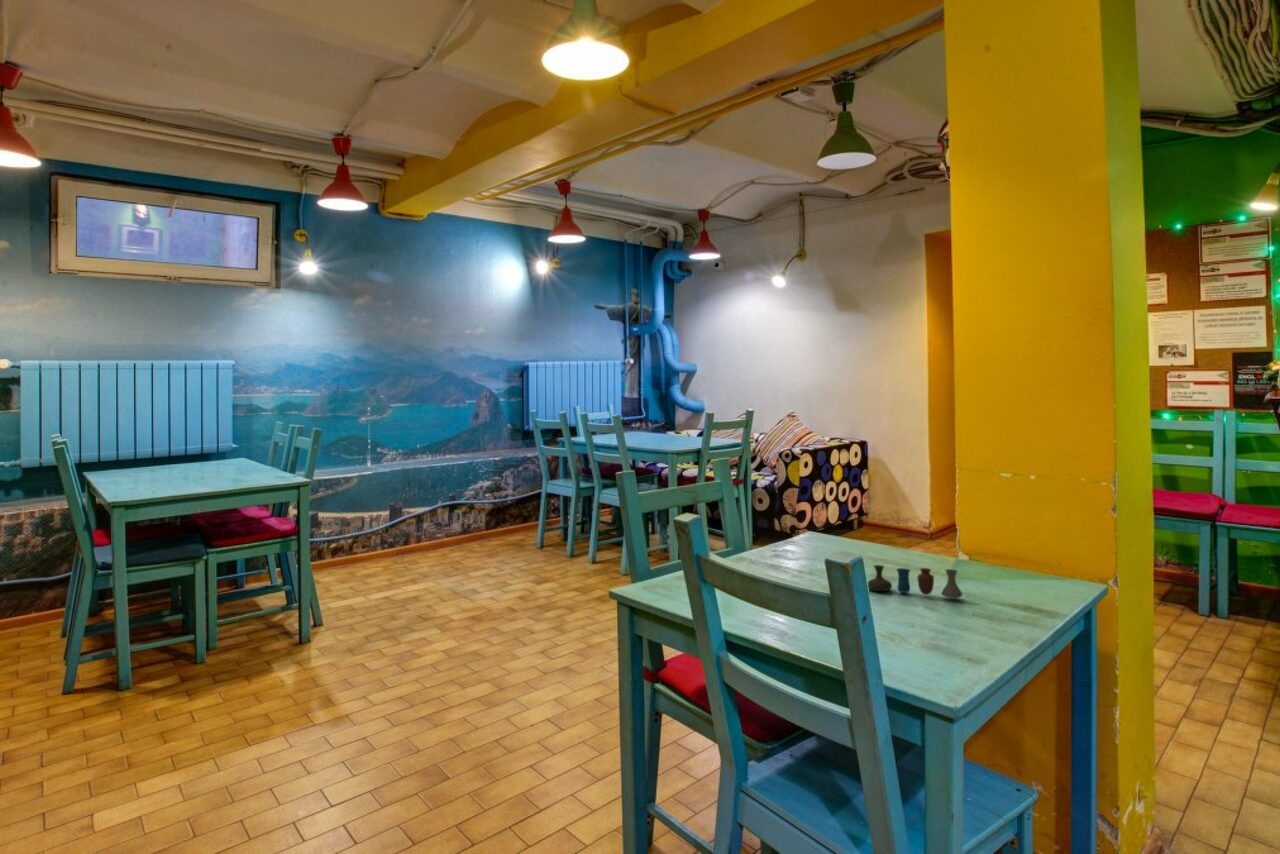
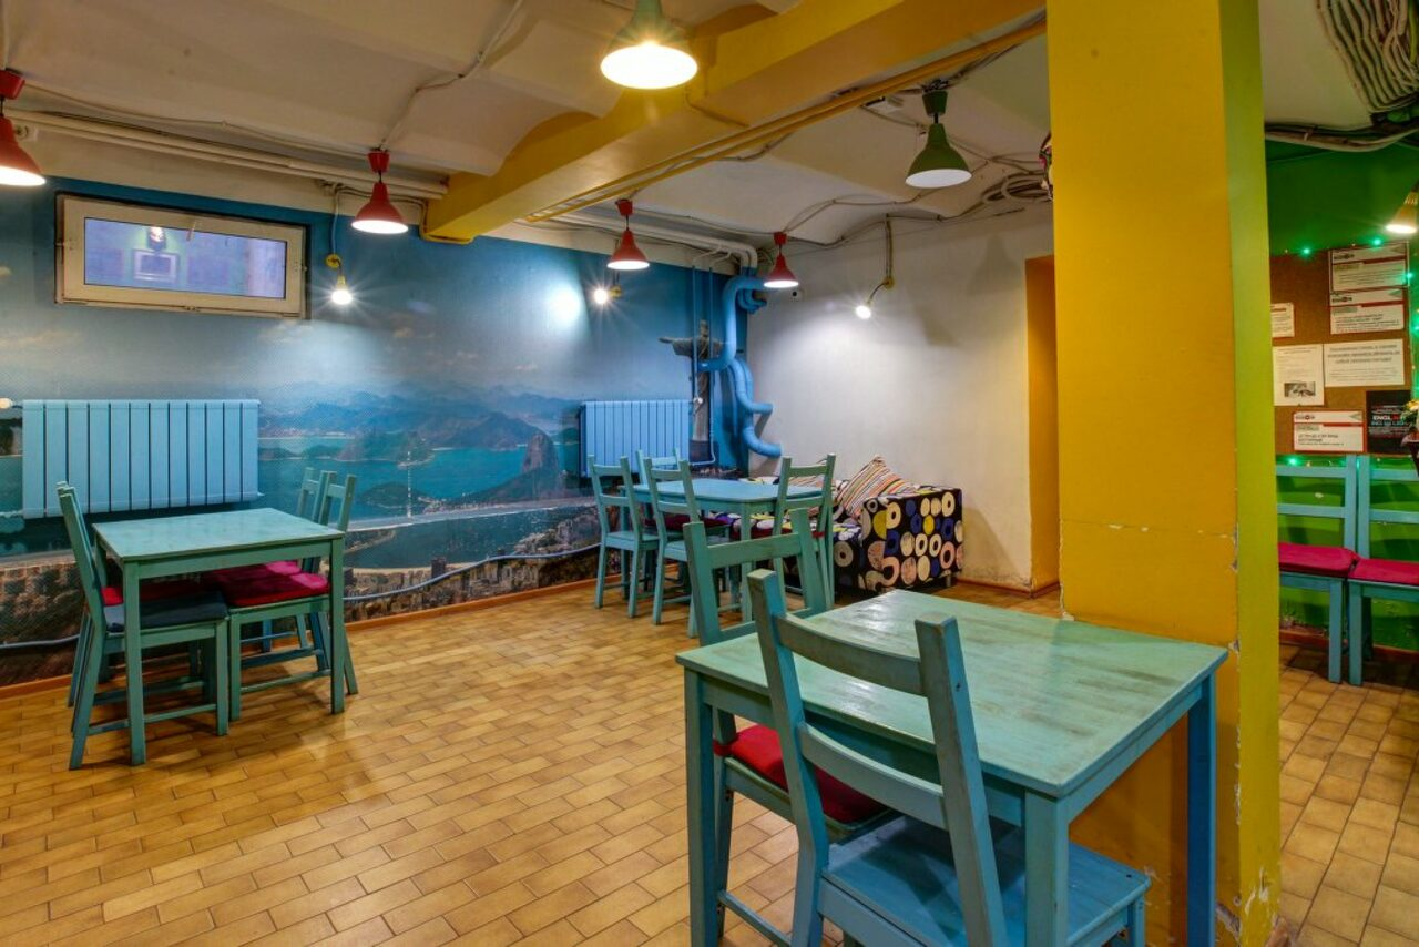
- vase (903, 579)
